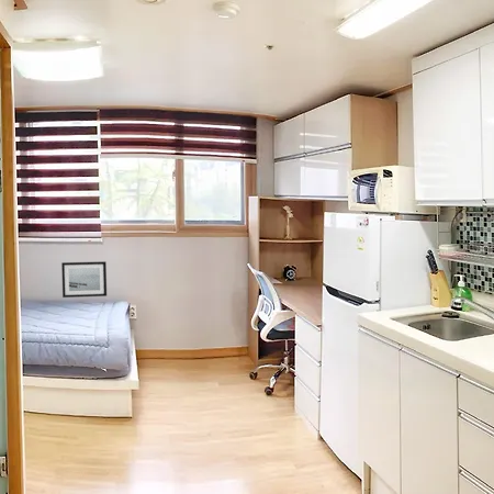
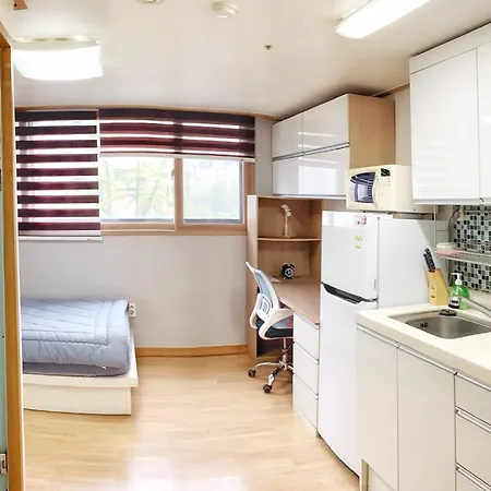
- wall art (85, 279)
